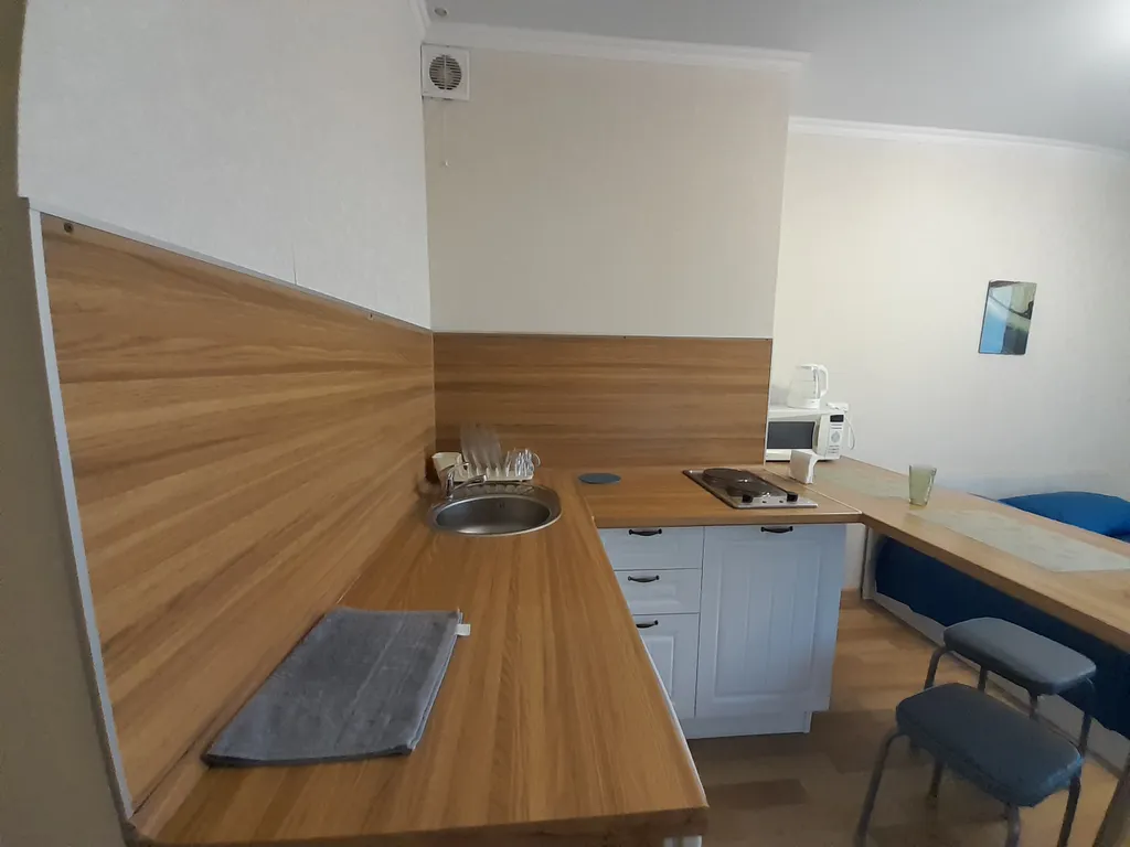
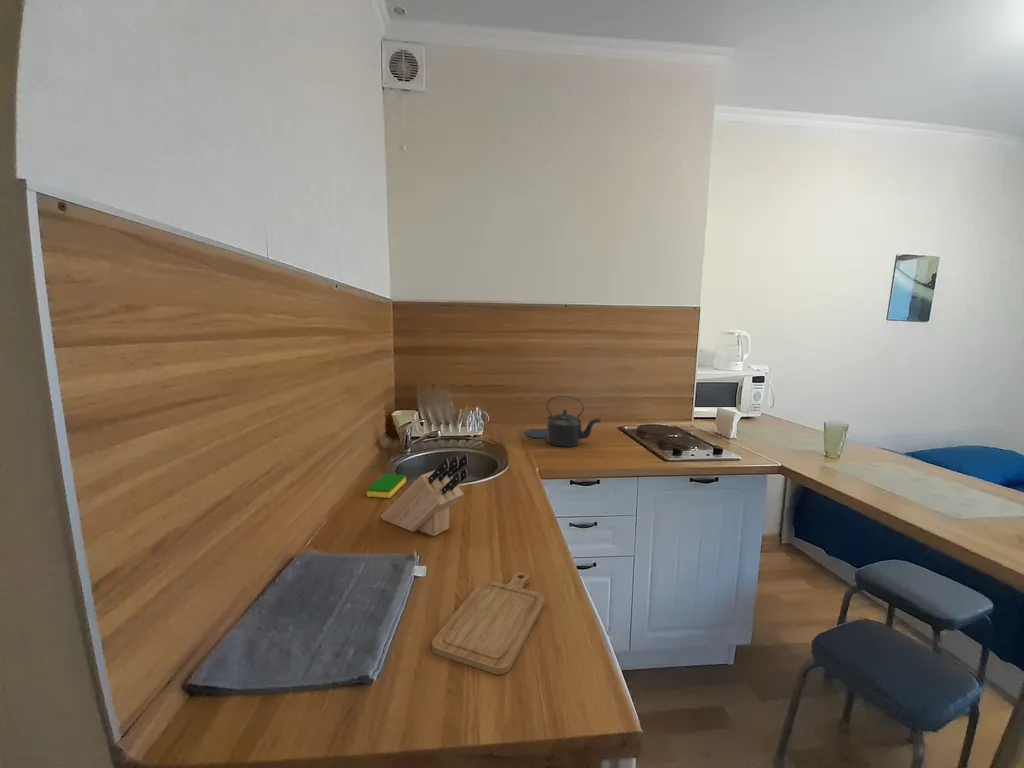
+ kettle (573, 420)
+ chopping board (498, 611)
+ dish sponge (387, 485)
+ knife block (426, 488)
